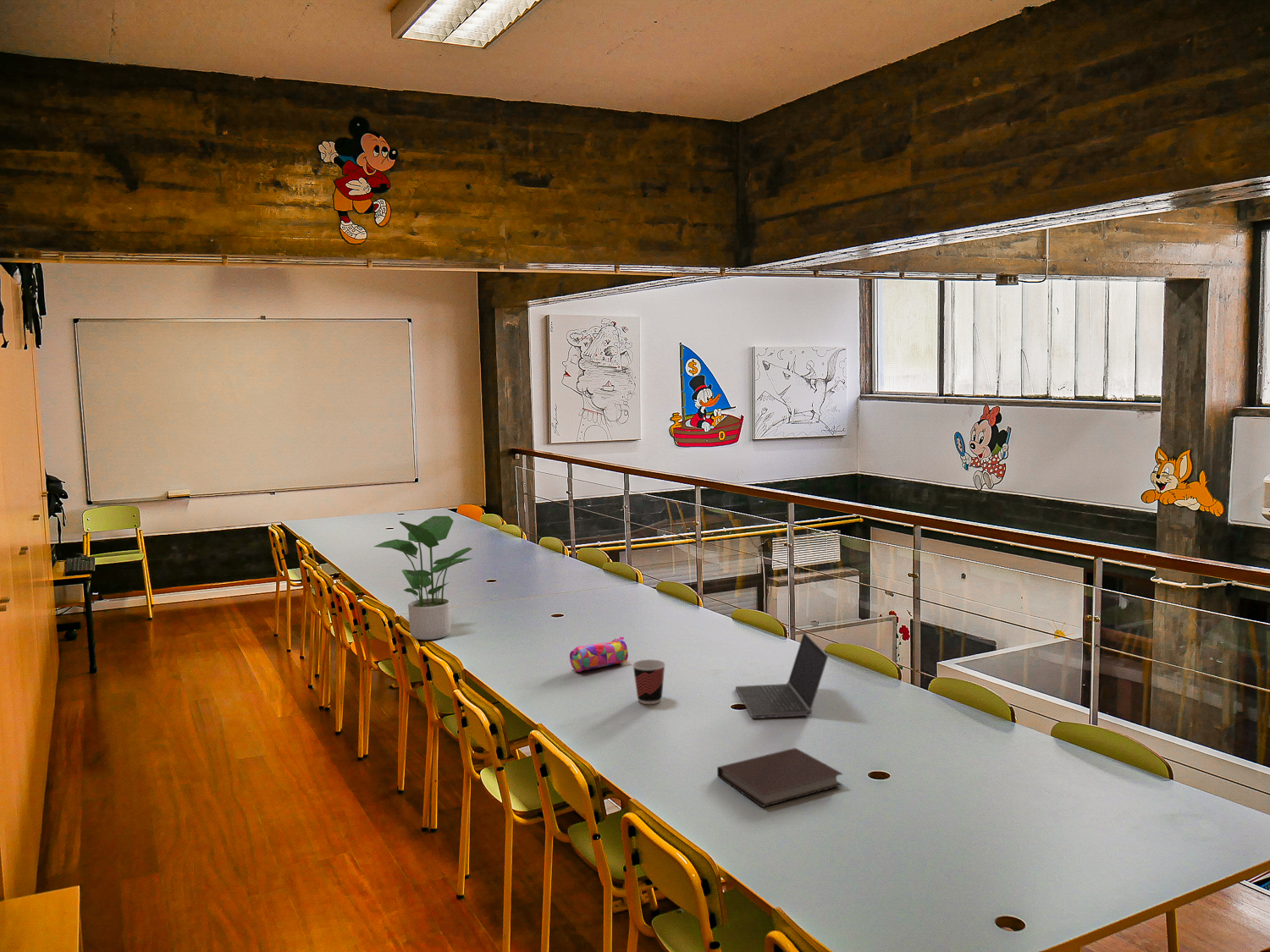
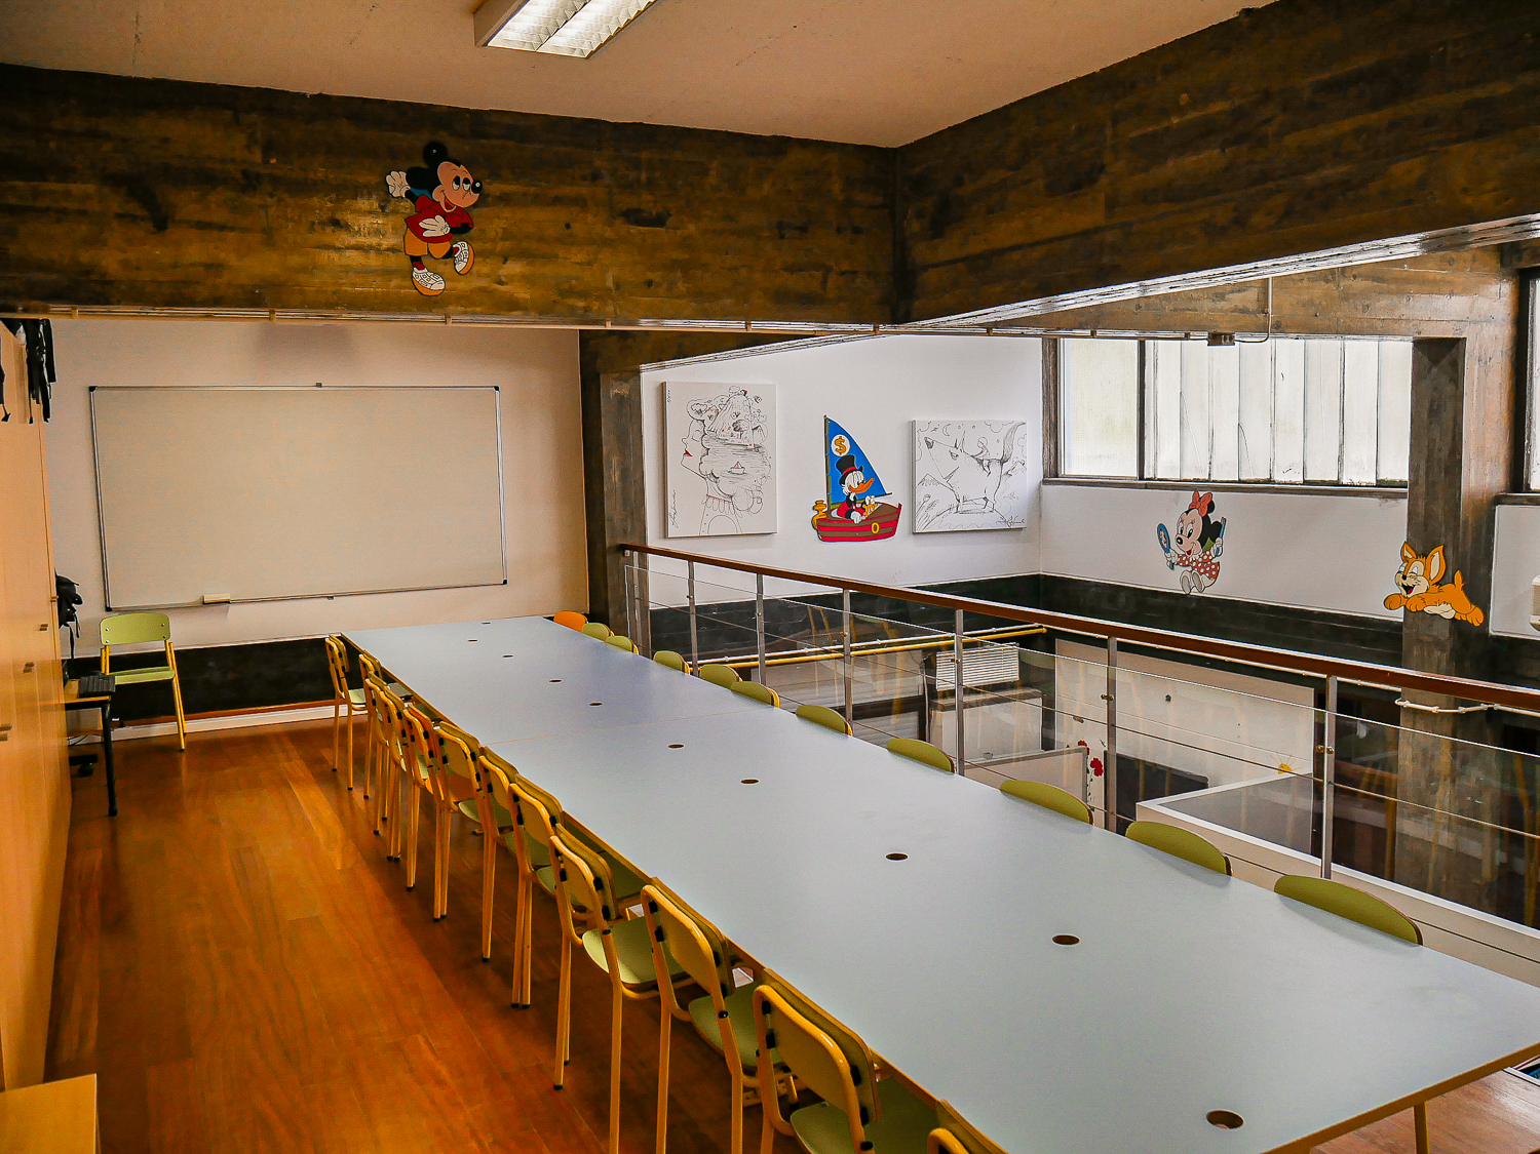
- notebook (779, 775)
- potted plant (435, 572)
- pencil case (599, 654)
- cup (649, 682)
- laptop computer (789, 677)
